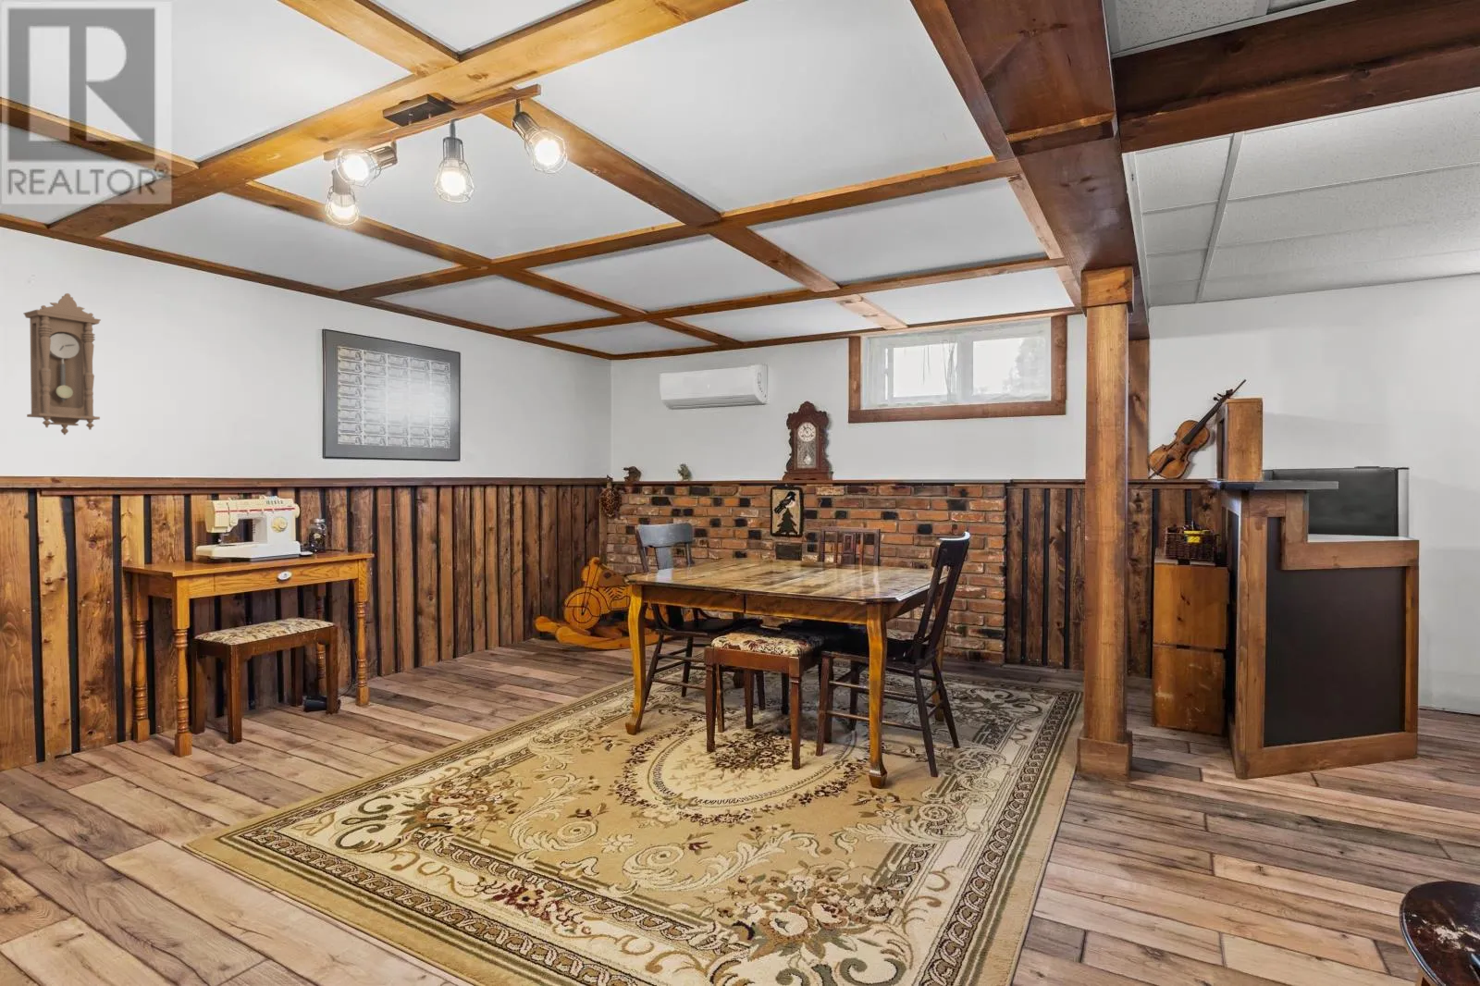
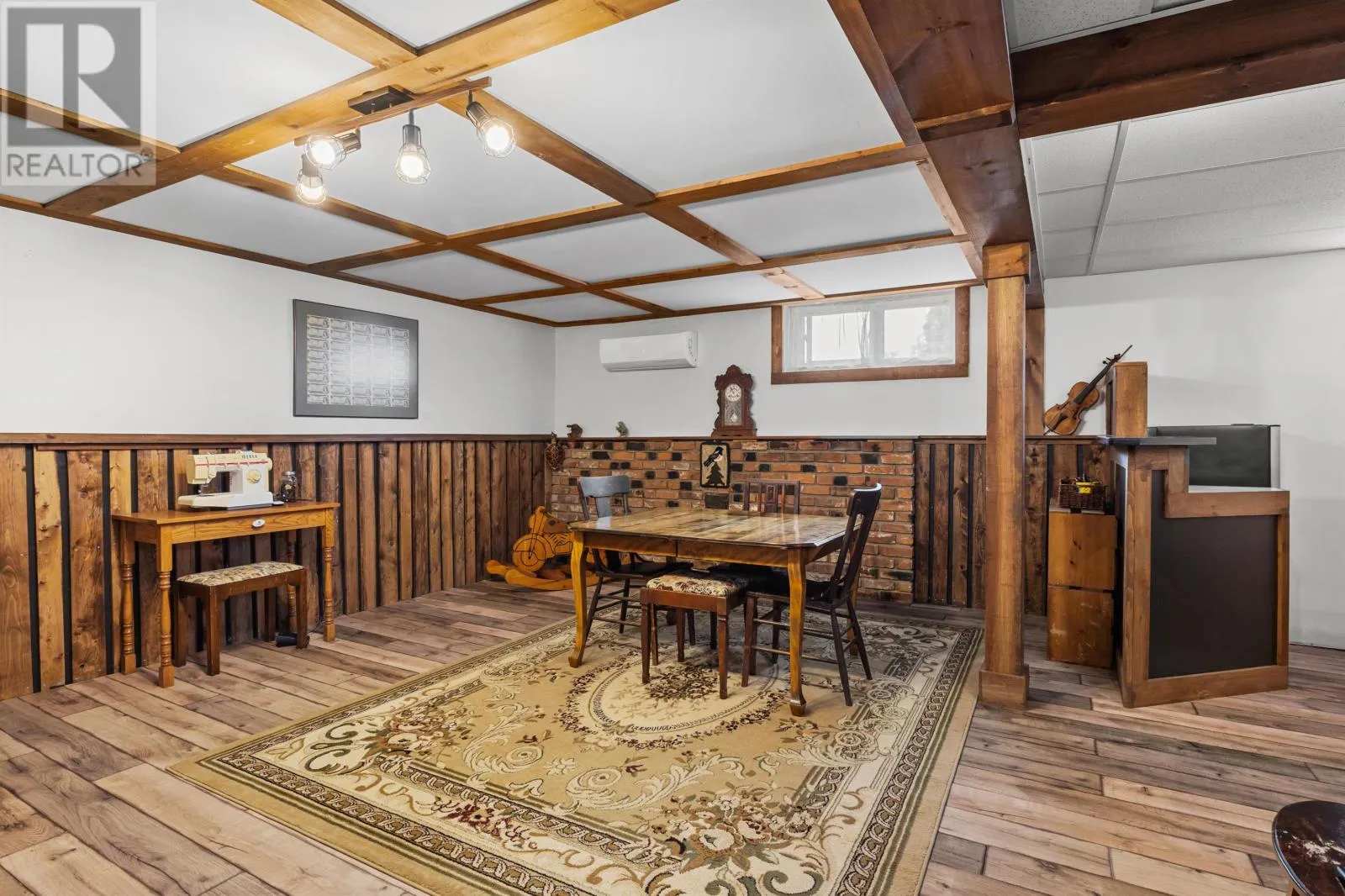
- pendulum clock (63, 364)
